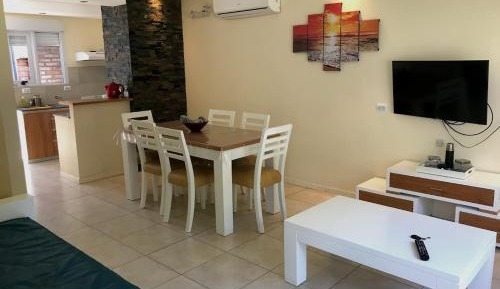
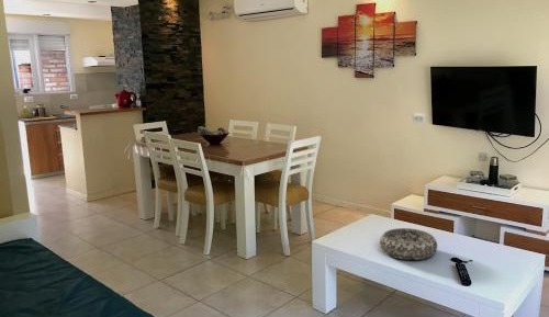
+ decorative bowl (407, 244)
